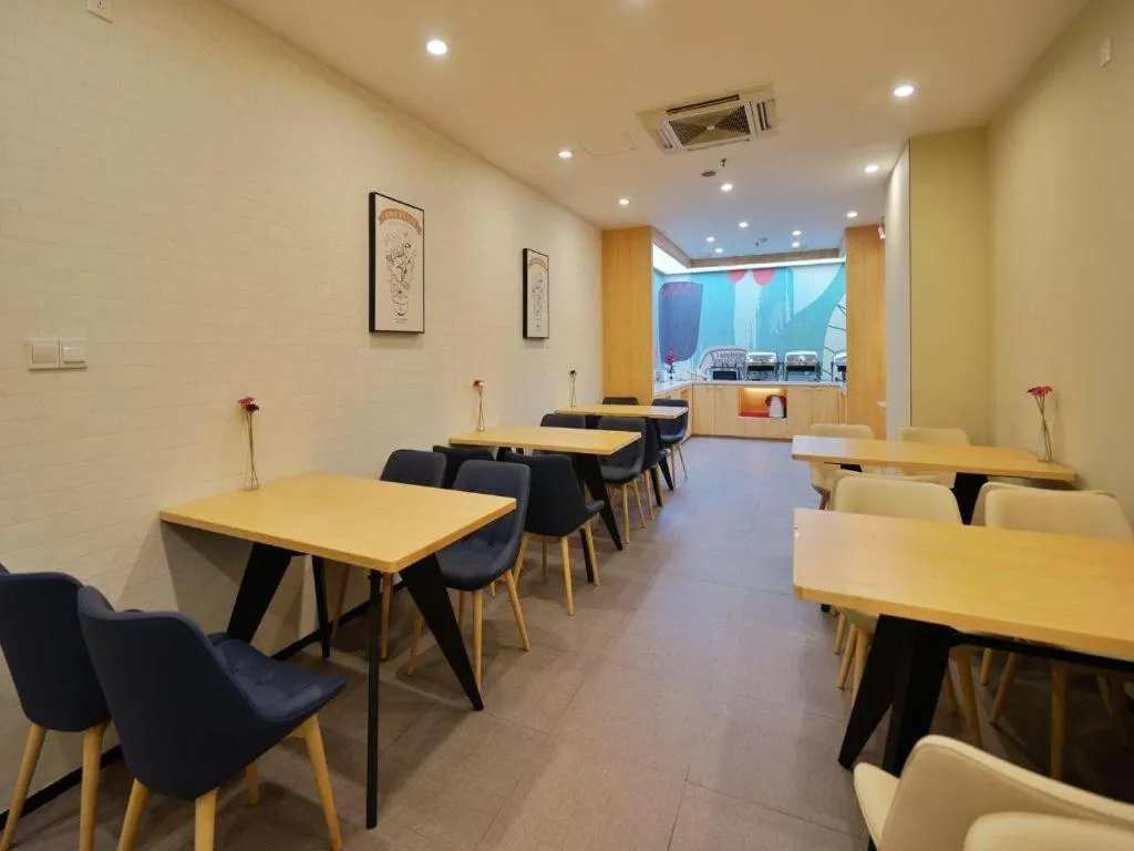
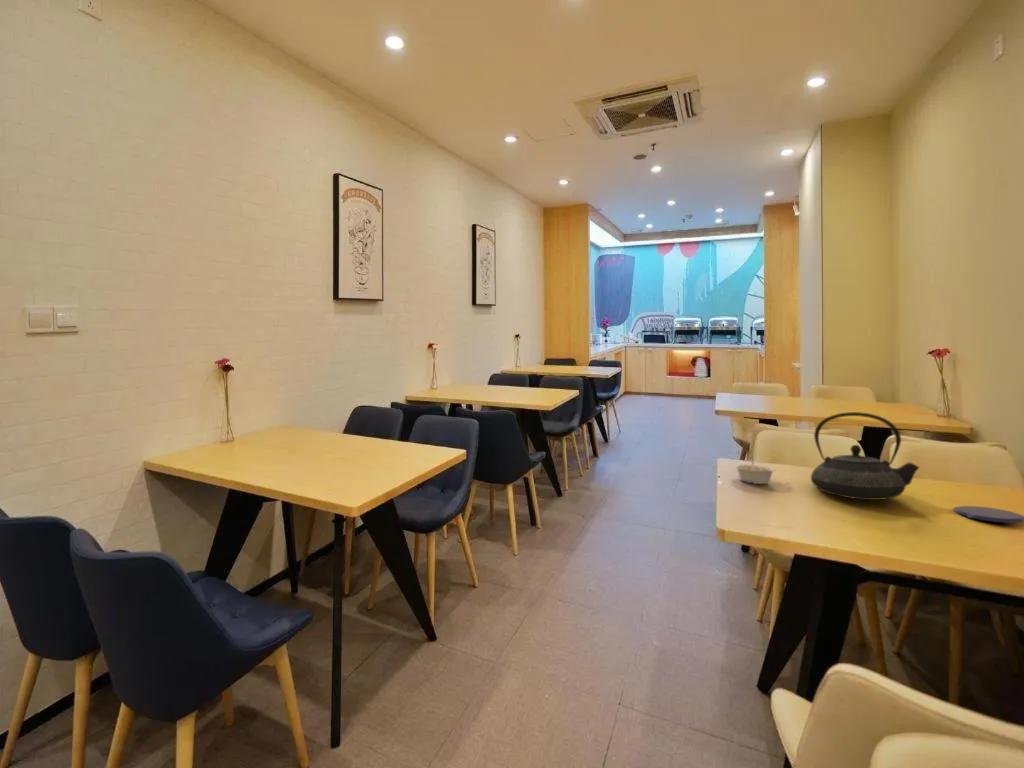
+ saucer (988, 513)
+ teapot (862, 456)
+ legume (753, 472)
